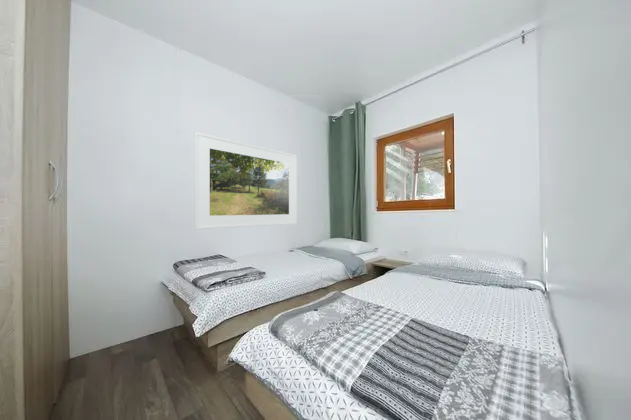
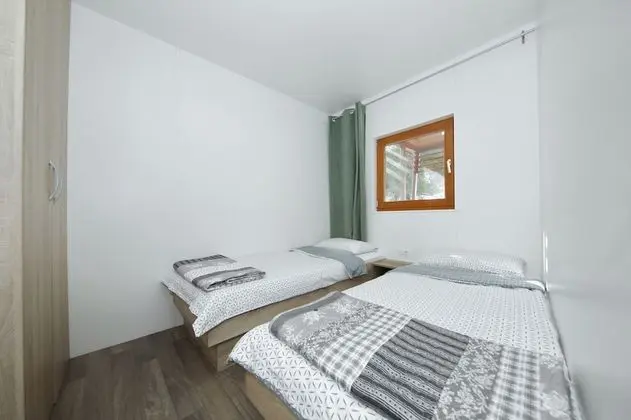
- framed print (254, 185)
